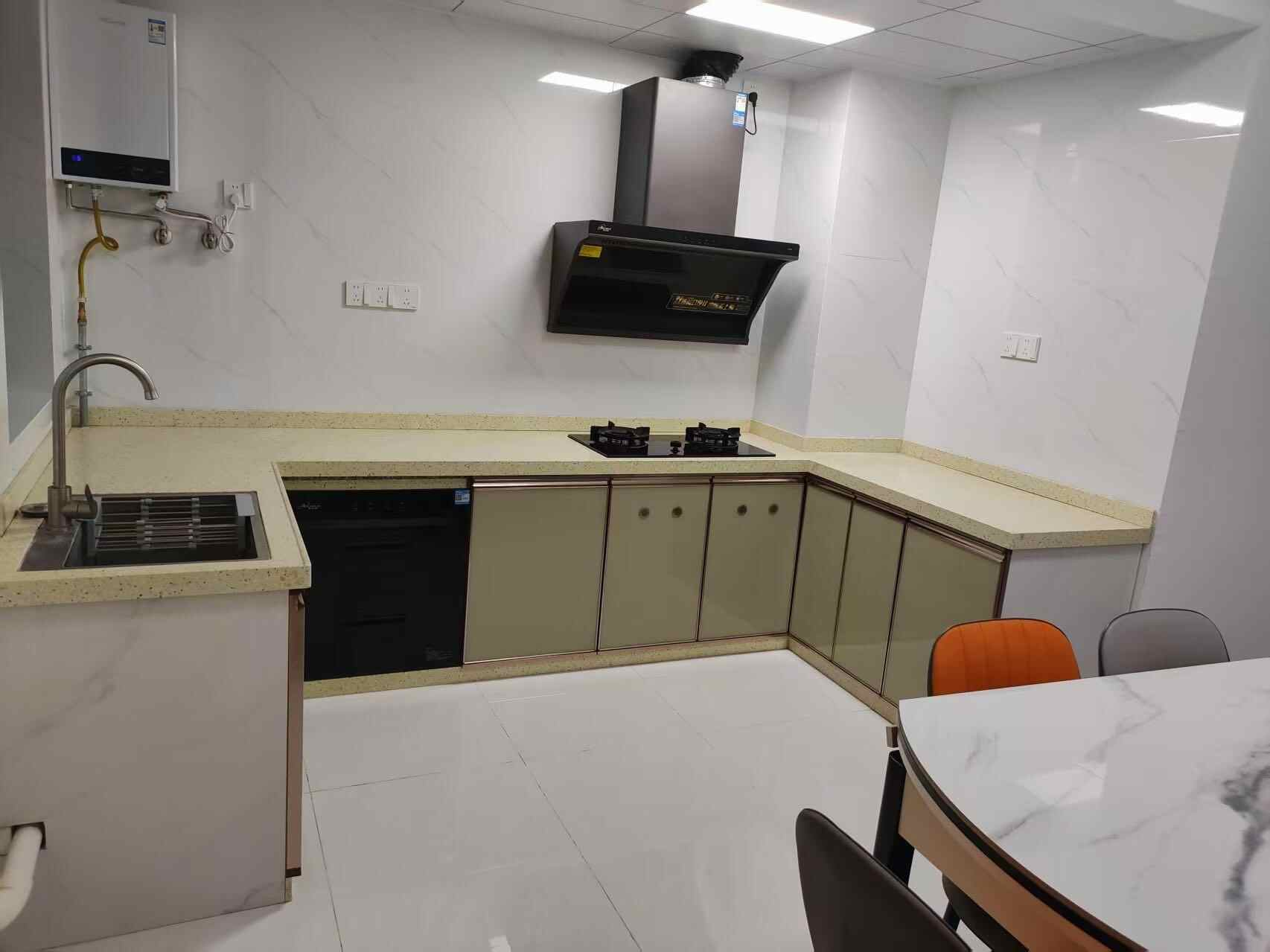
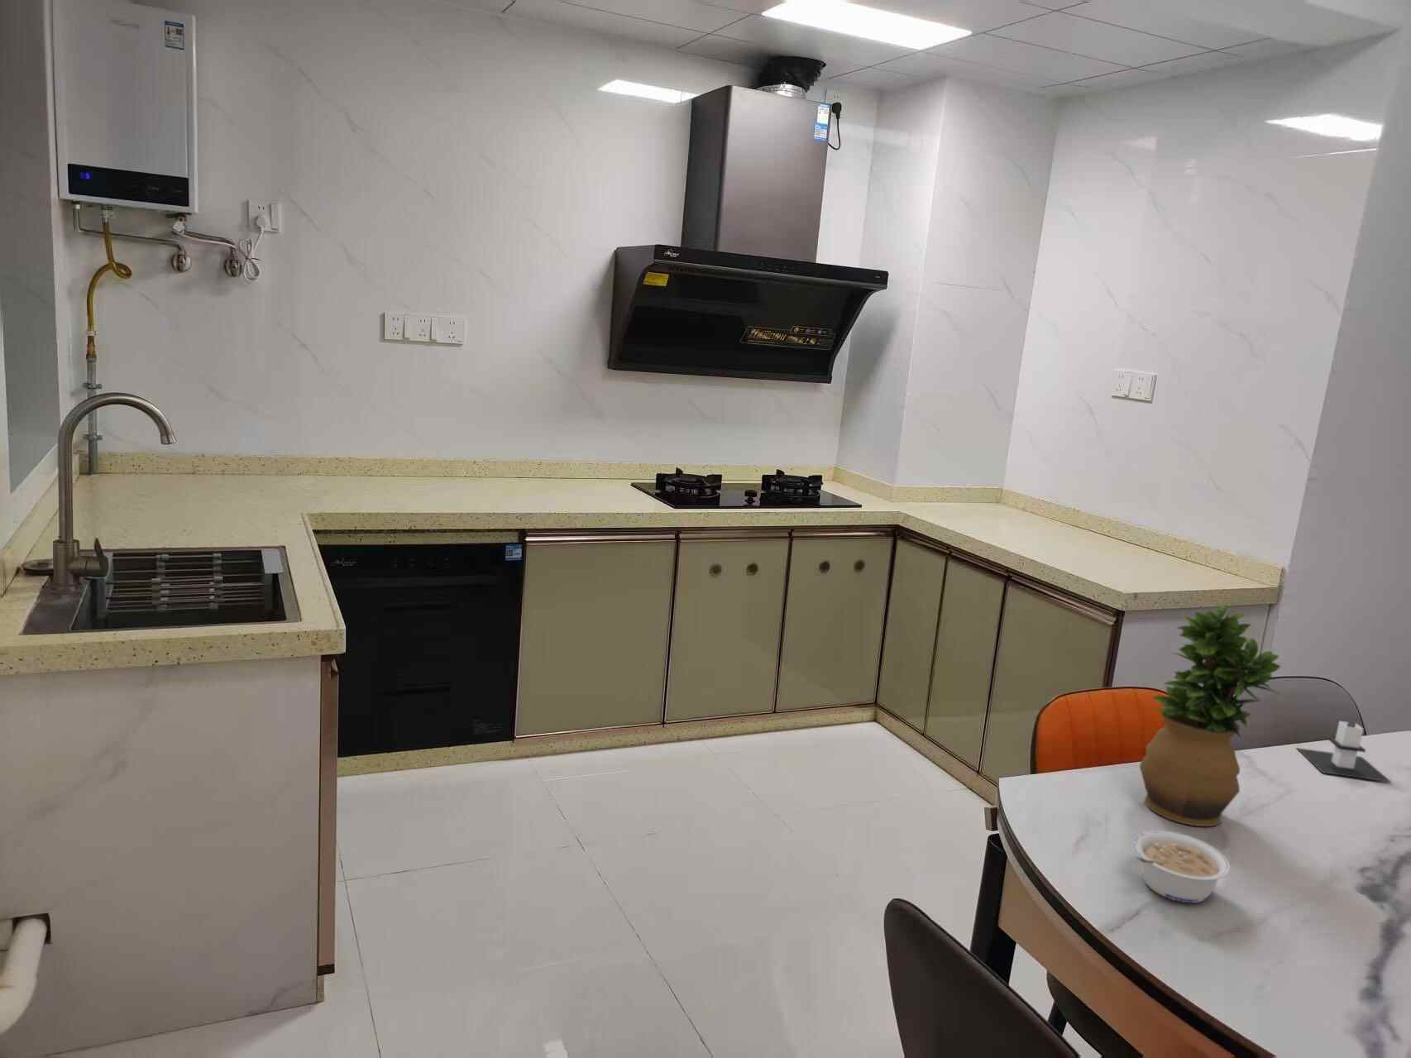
+ legume (1179, 868)
+ potted plant (1214, 708)
+ architectural model (1347, 745)
